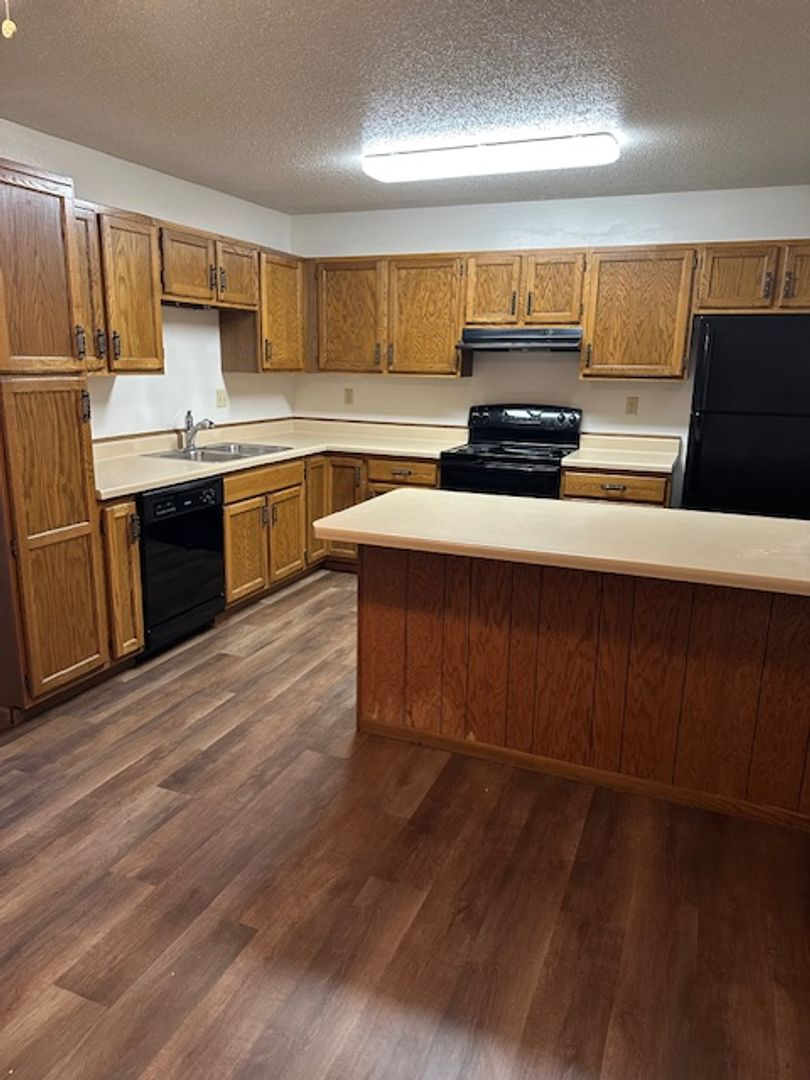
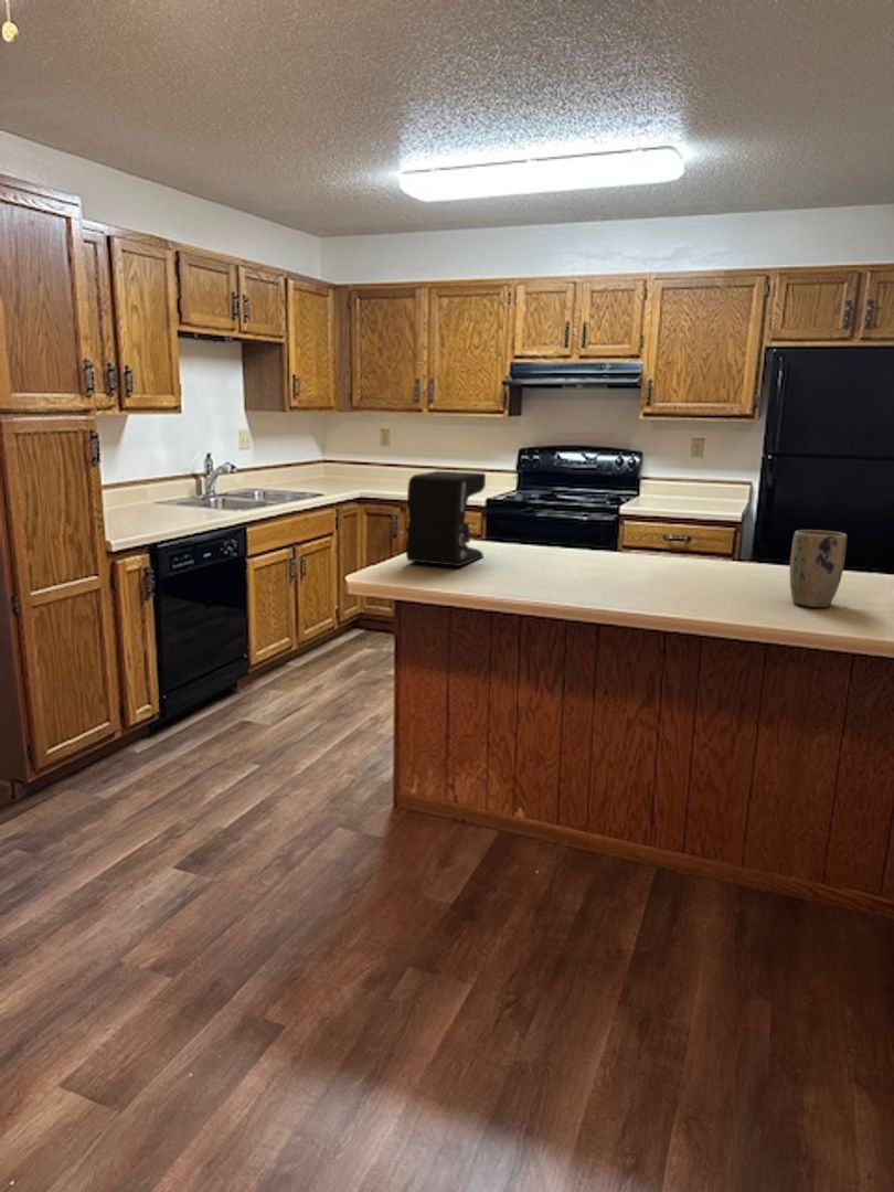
+ plant pot (816, 568)
+ coffee maker (449, 517)
